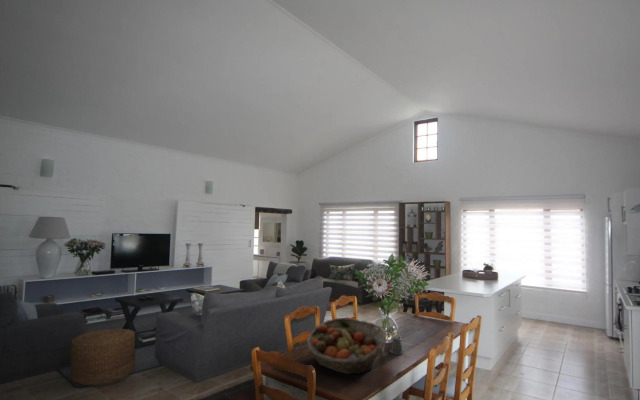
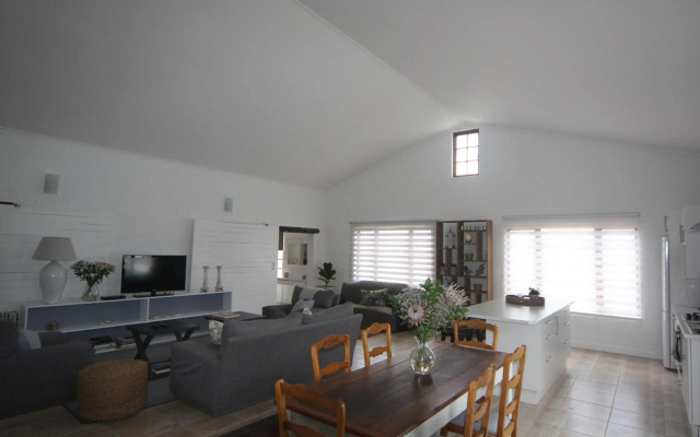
- fruit basket (345, 344)
- pepper shaker (395, 344)
